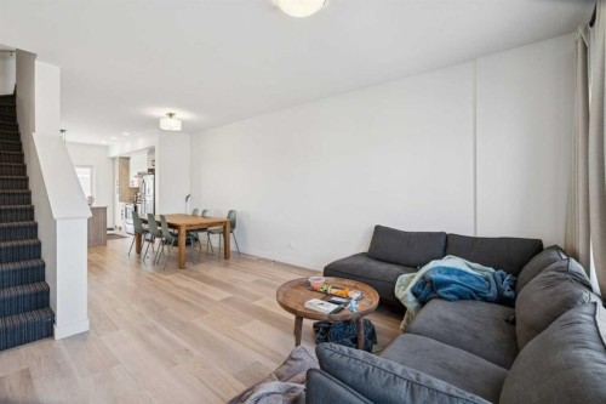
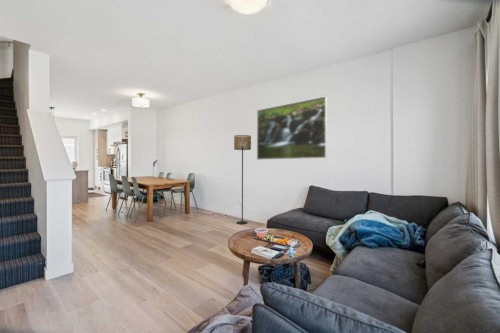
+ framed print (288, 131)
+ floor lamp (242, 179)
